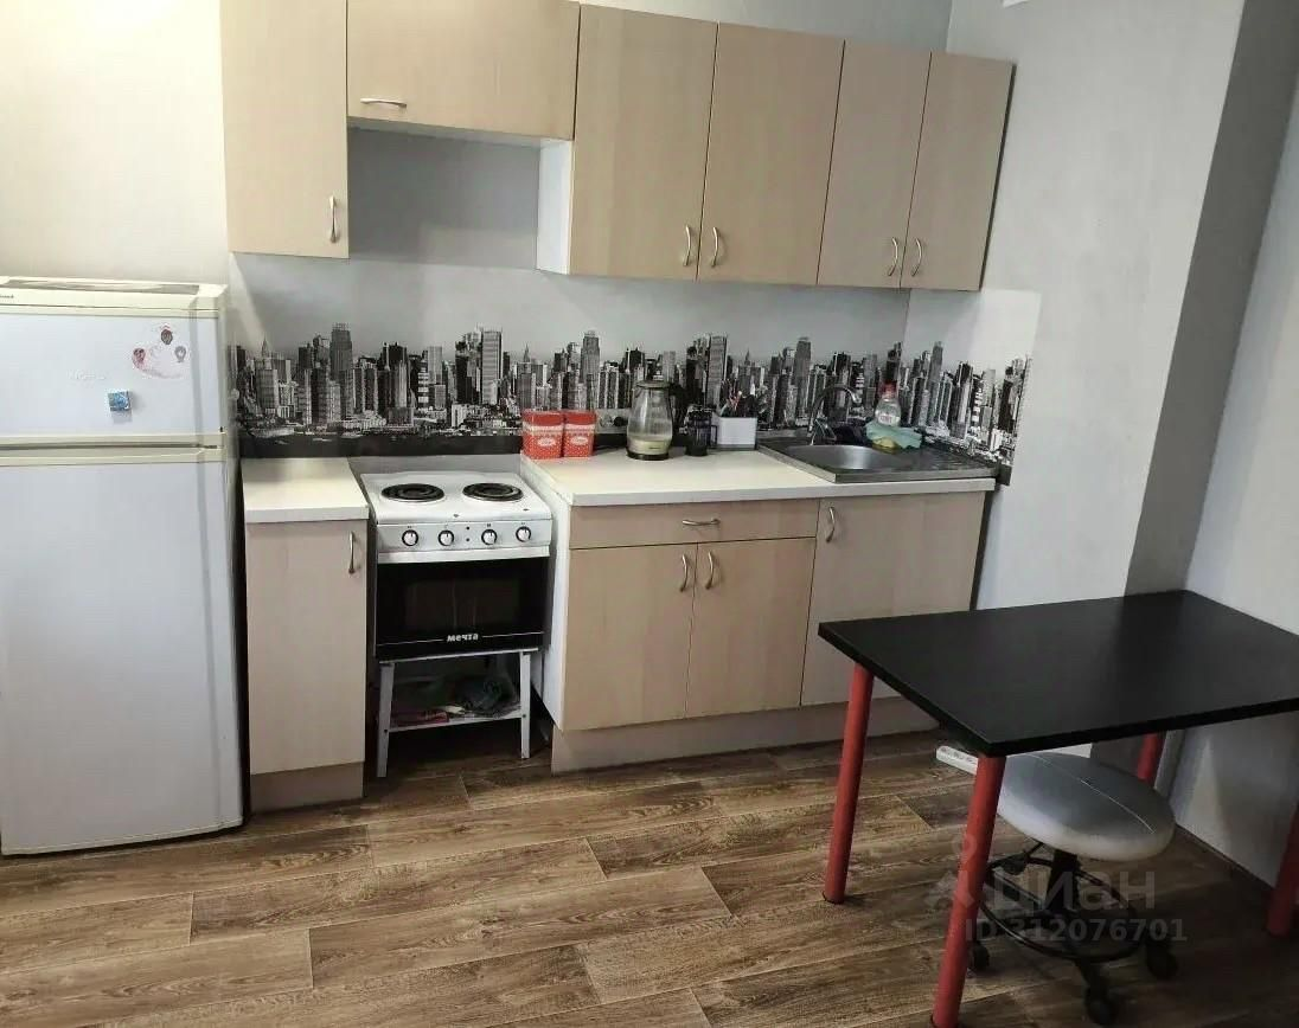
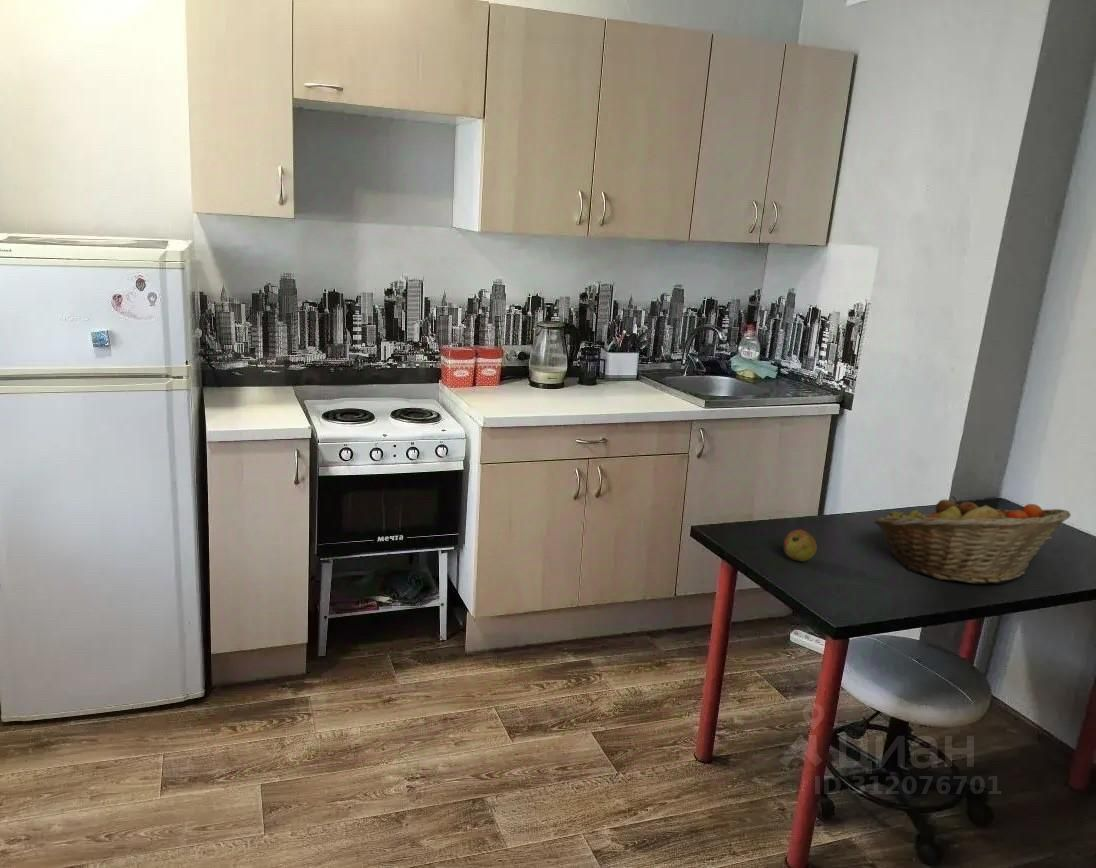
+ fruit basket (968, 531)
+ apple (799, 545)
